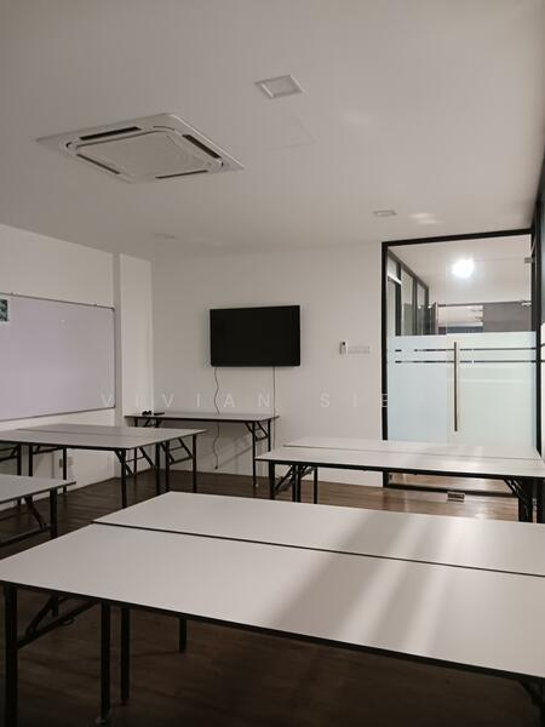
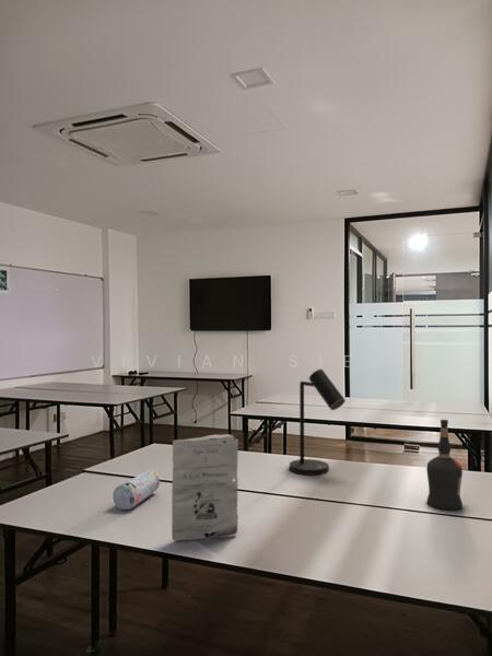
+ desk lamp (303, 420)
+ pencil case (137, 488)
+ book (210, 485)
+ liquor bottle (444, 461)
